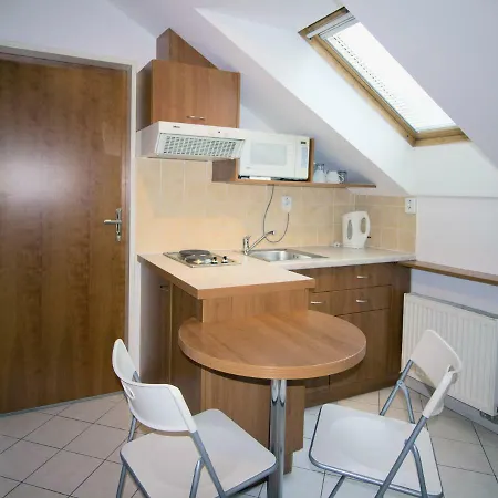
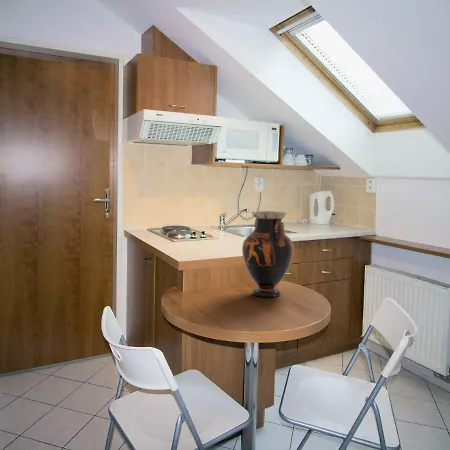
+ vase (267, 253)
